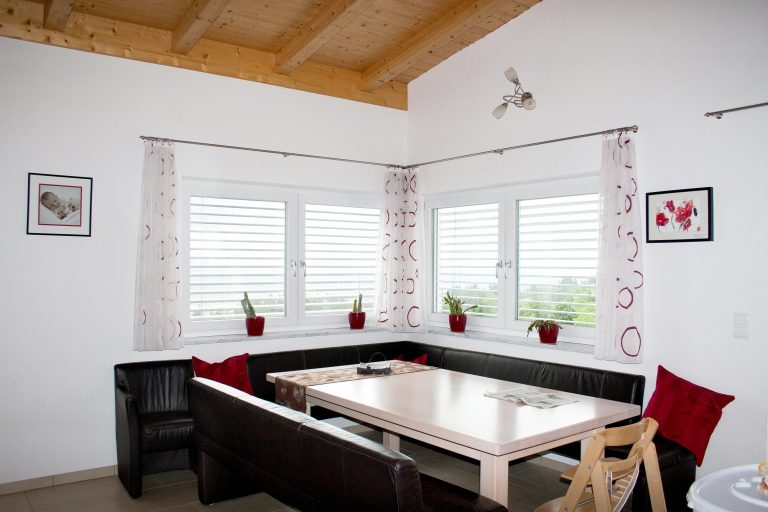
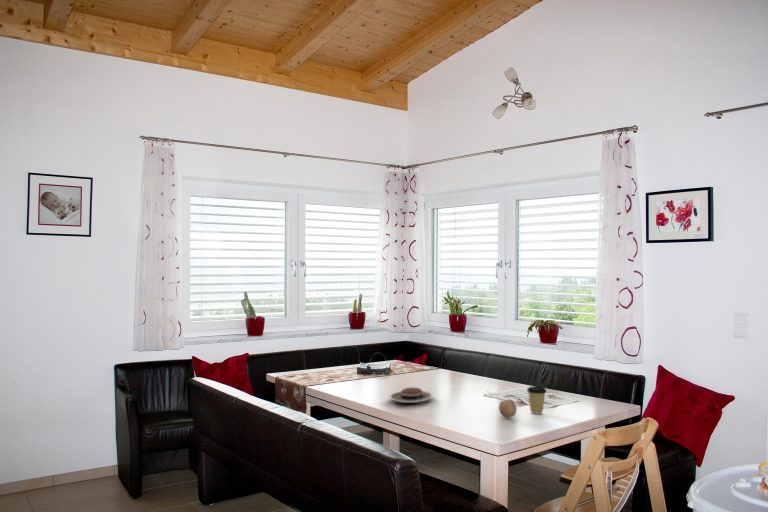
+ plate (411, 394)
+ coffee cup (536, 399)
+ fruit (507, 408)
